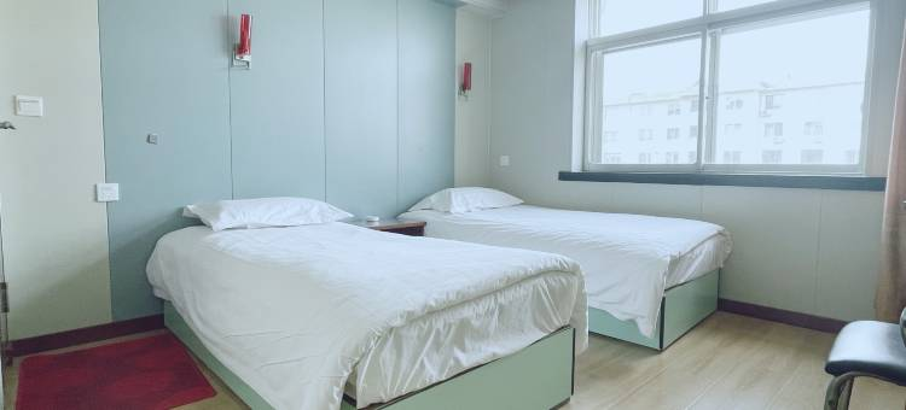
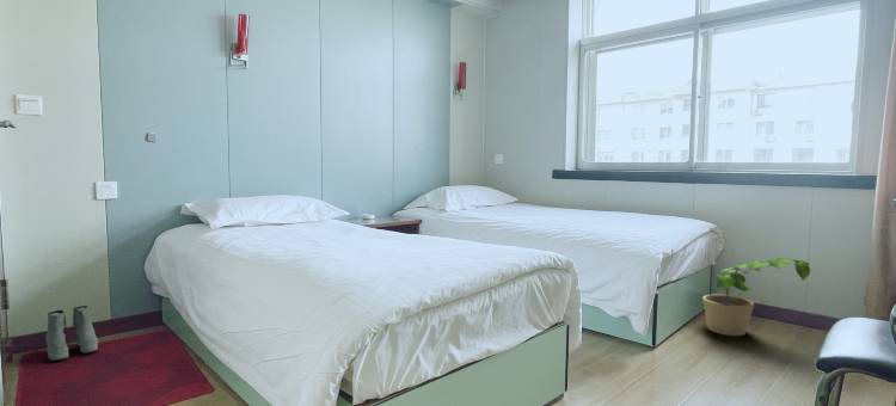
+ boots (73, 327)
+ potted plant (748, 300)
